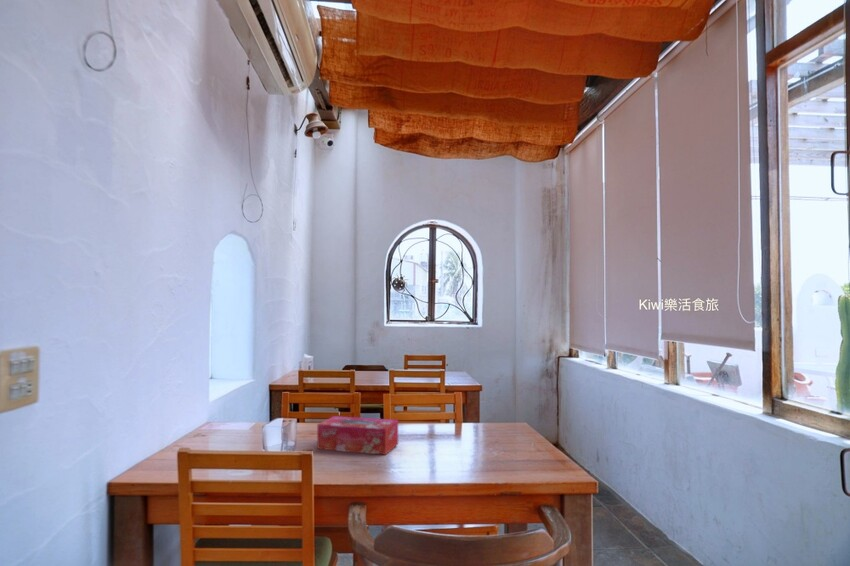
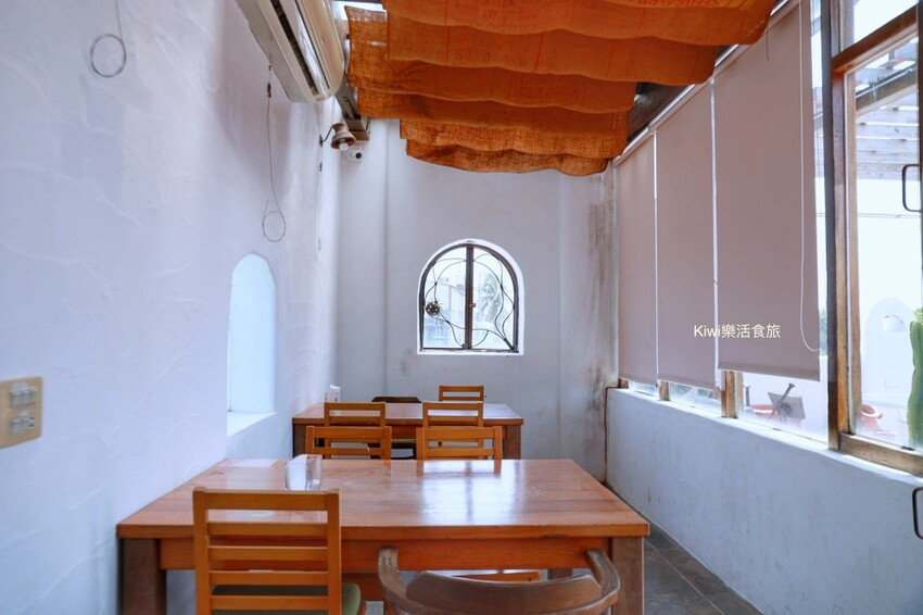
- tissue box (358, 434)
